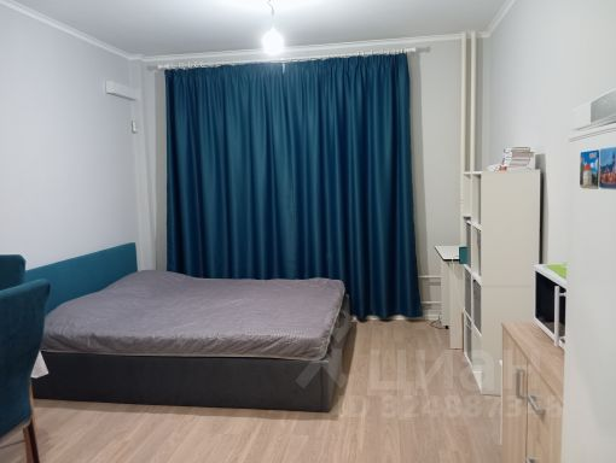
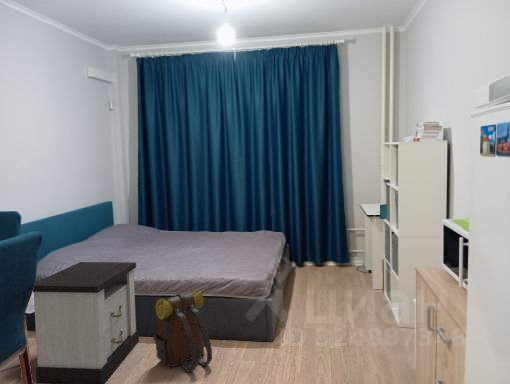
+ backpack (185, 328)
+ nightstand (90, 317)
